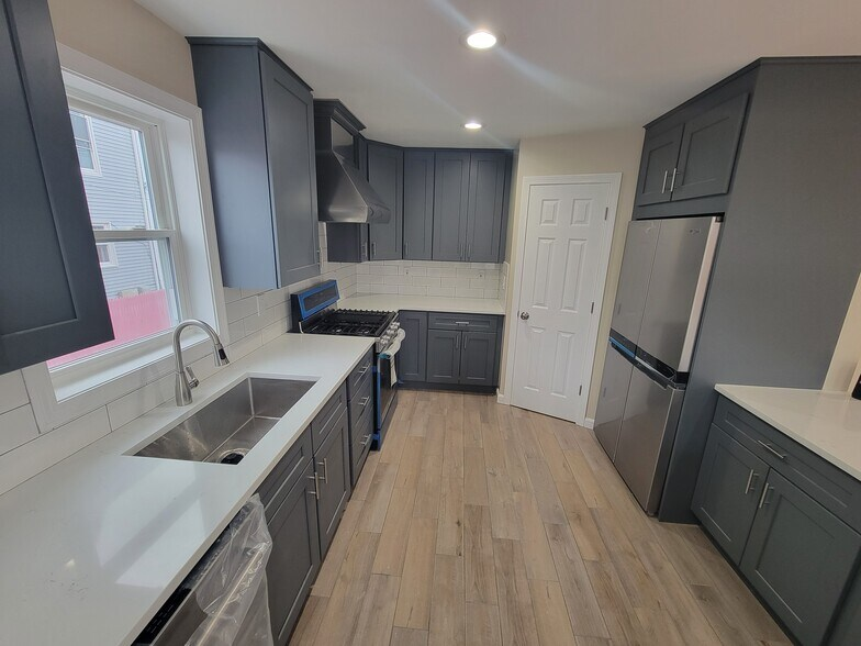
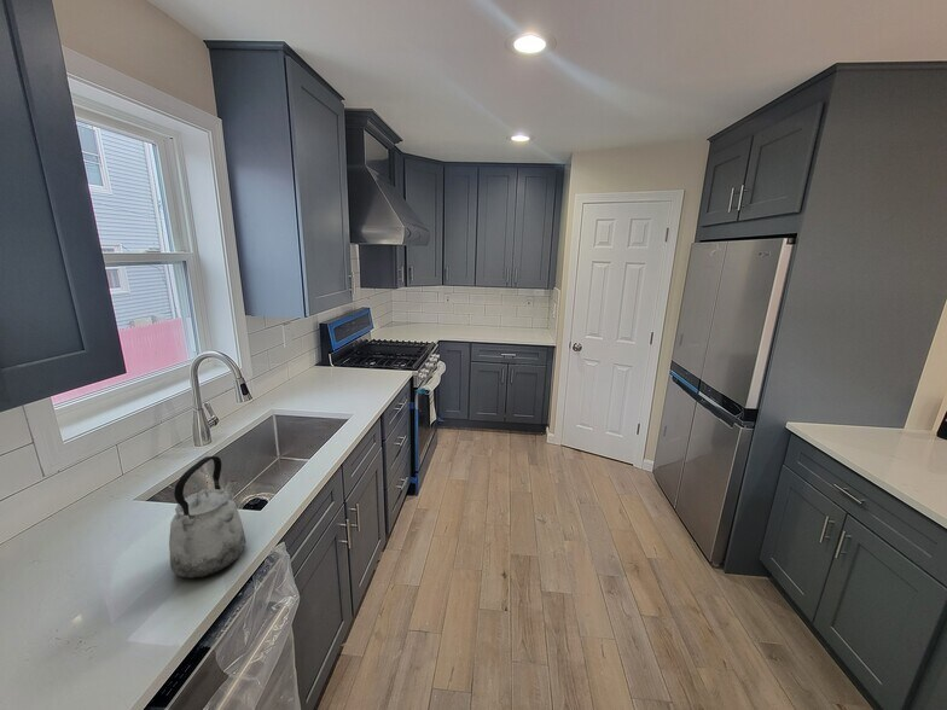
+ kettle (211, 506)
